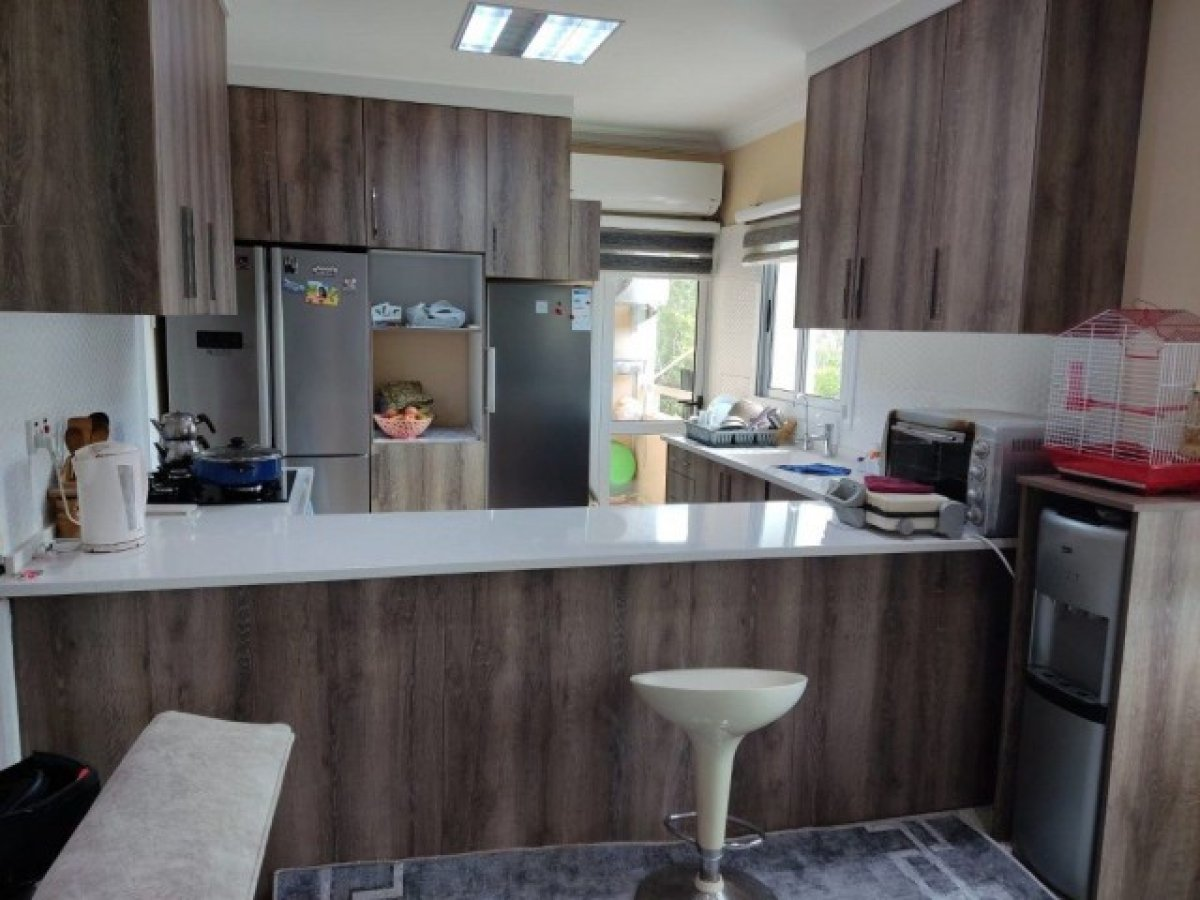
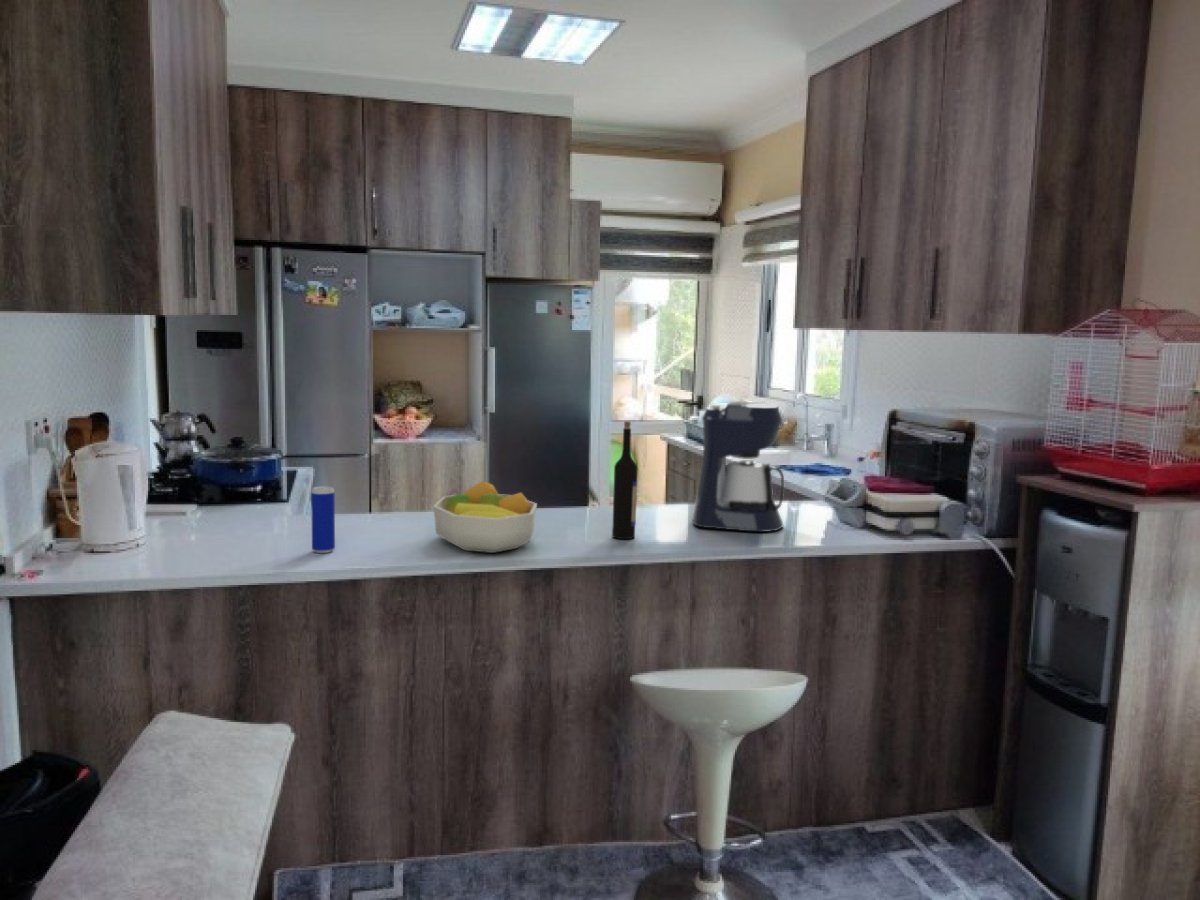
+ coffee maker (738, 463)
+ fruit bowl (485, 514)
+ beverage can (323, 519)
+ wine bottle (625, 479)
